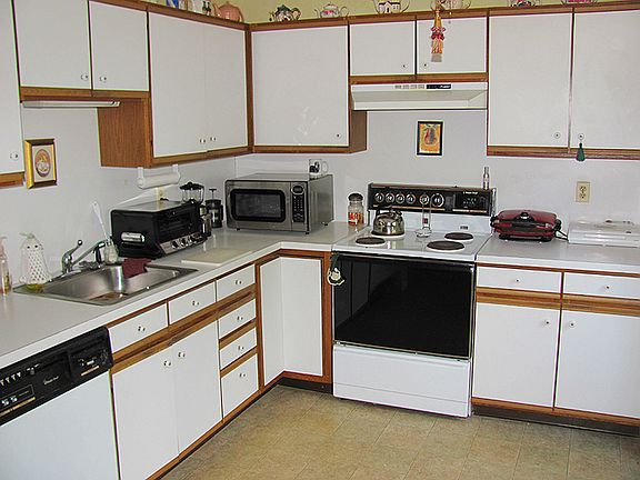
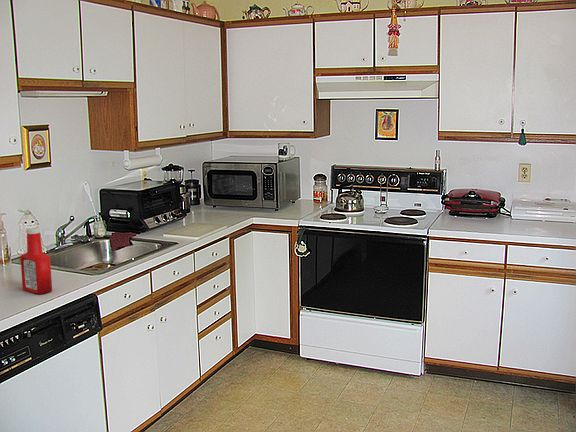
+ soap bottle (35, 259)
